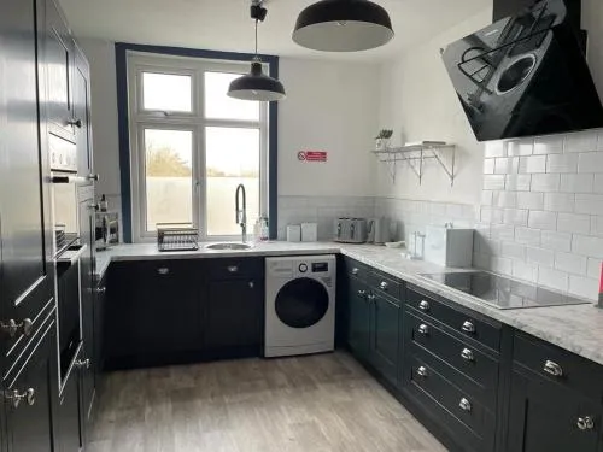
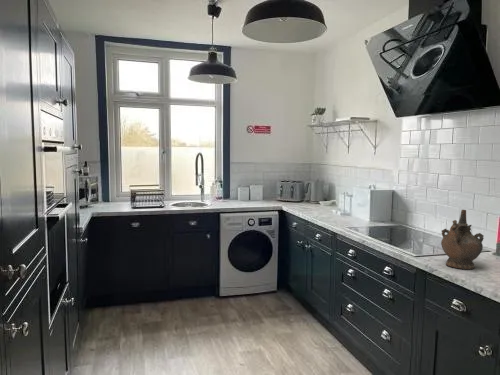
+ ceremonial vessel (460, 238)
